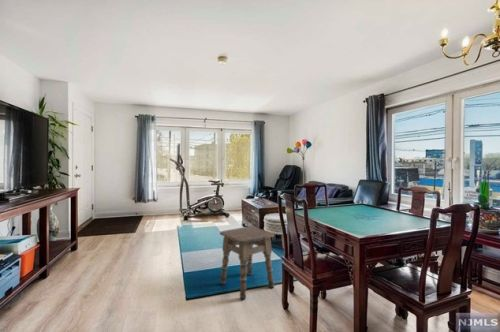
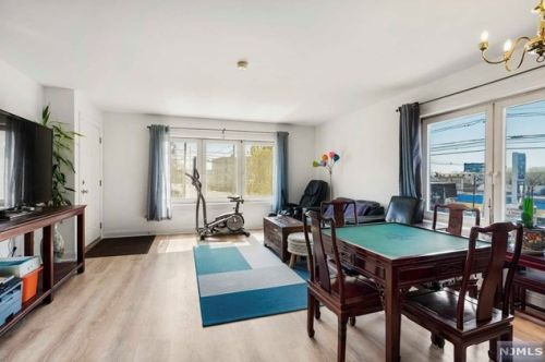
- side table (246, 259)
